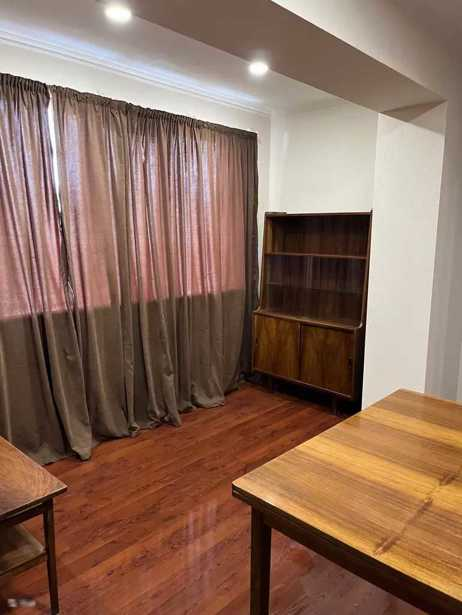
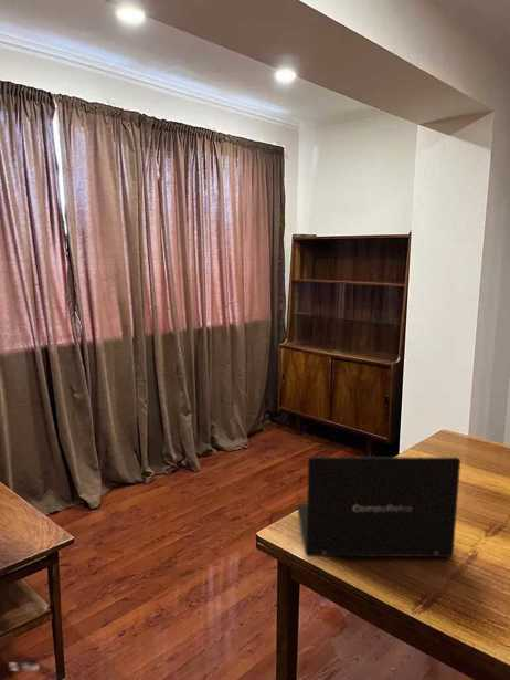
+ laptop (370, 488)
